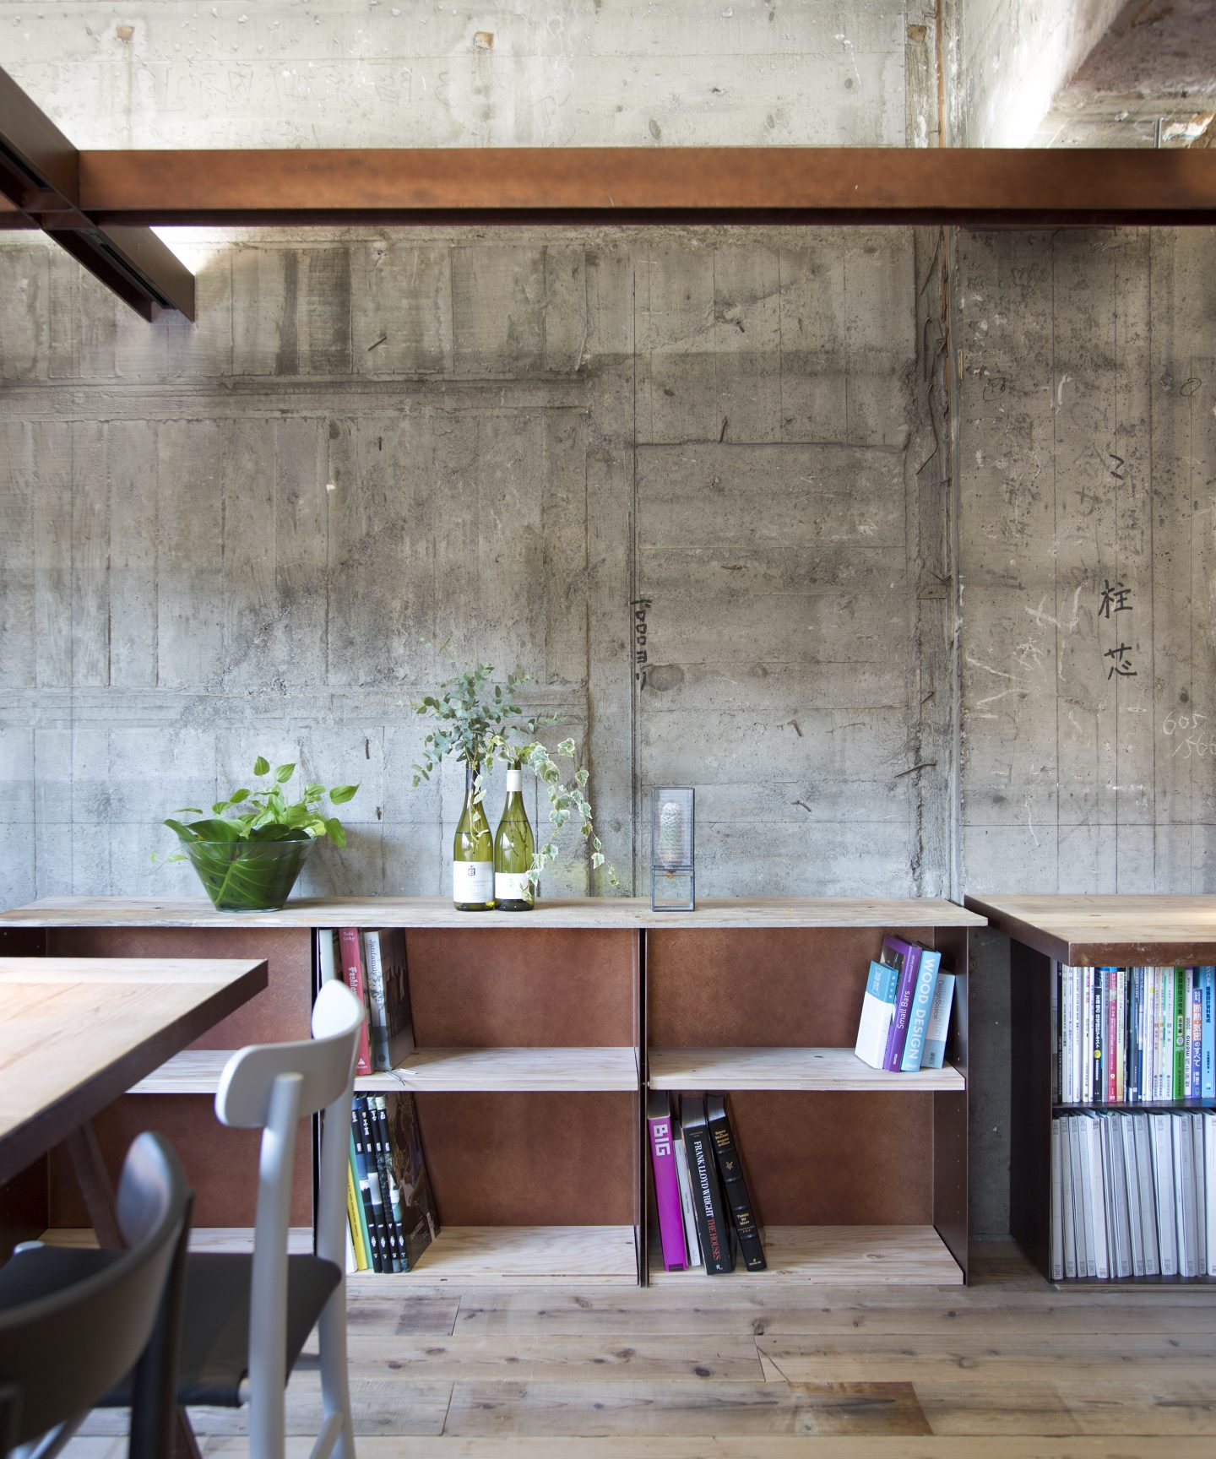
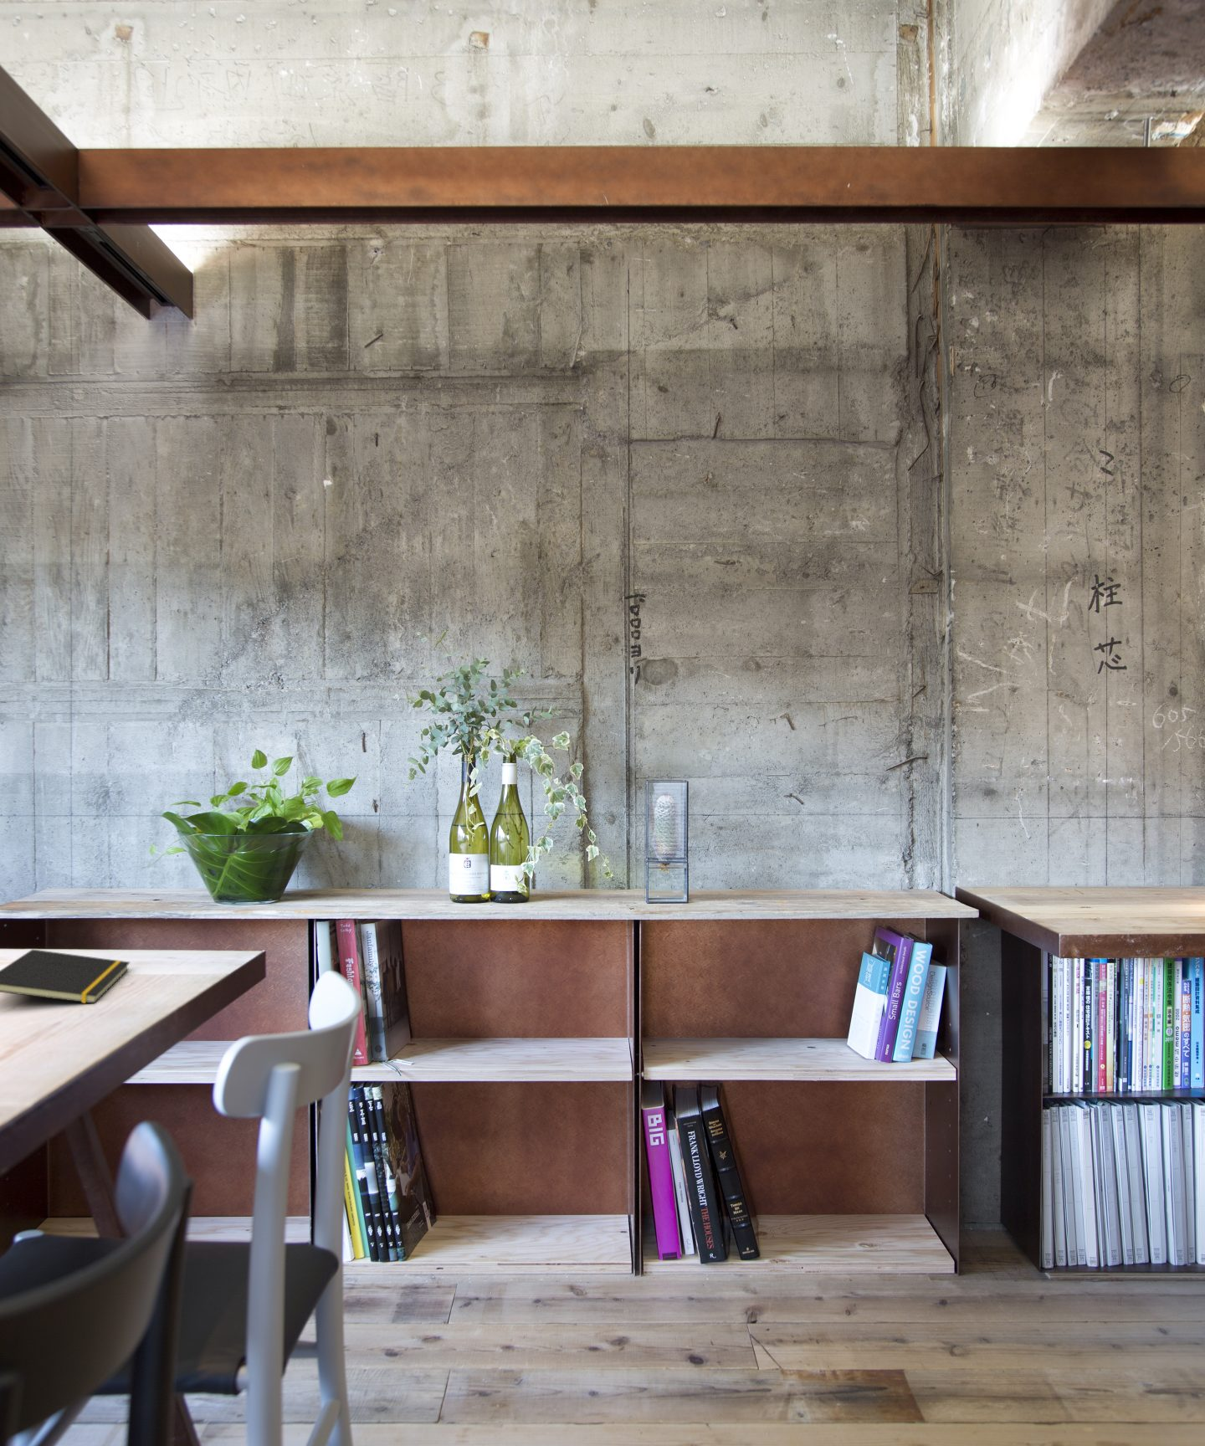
+ notepad (61, 975)
